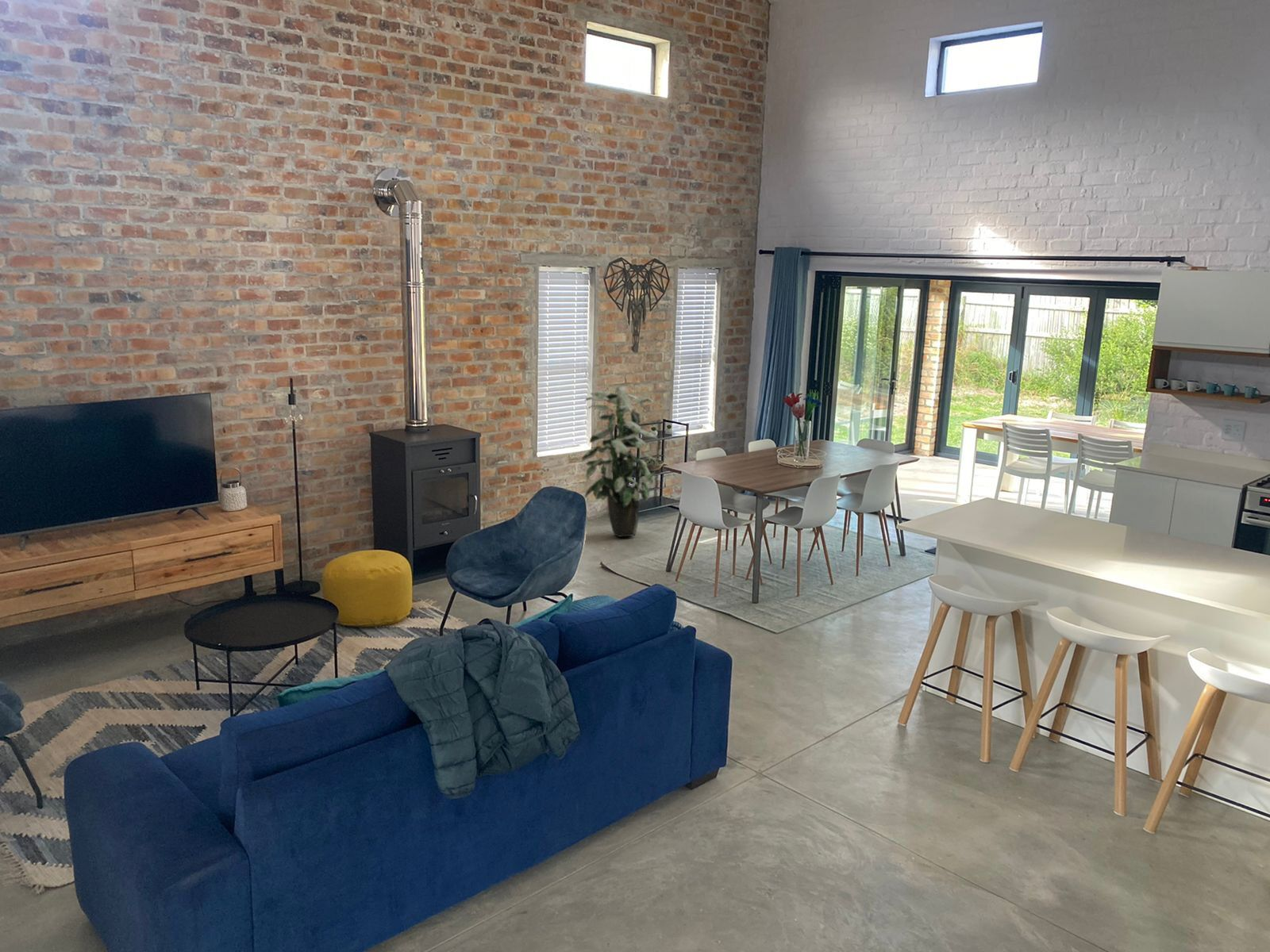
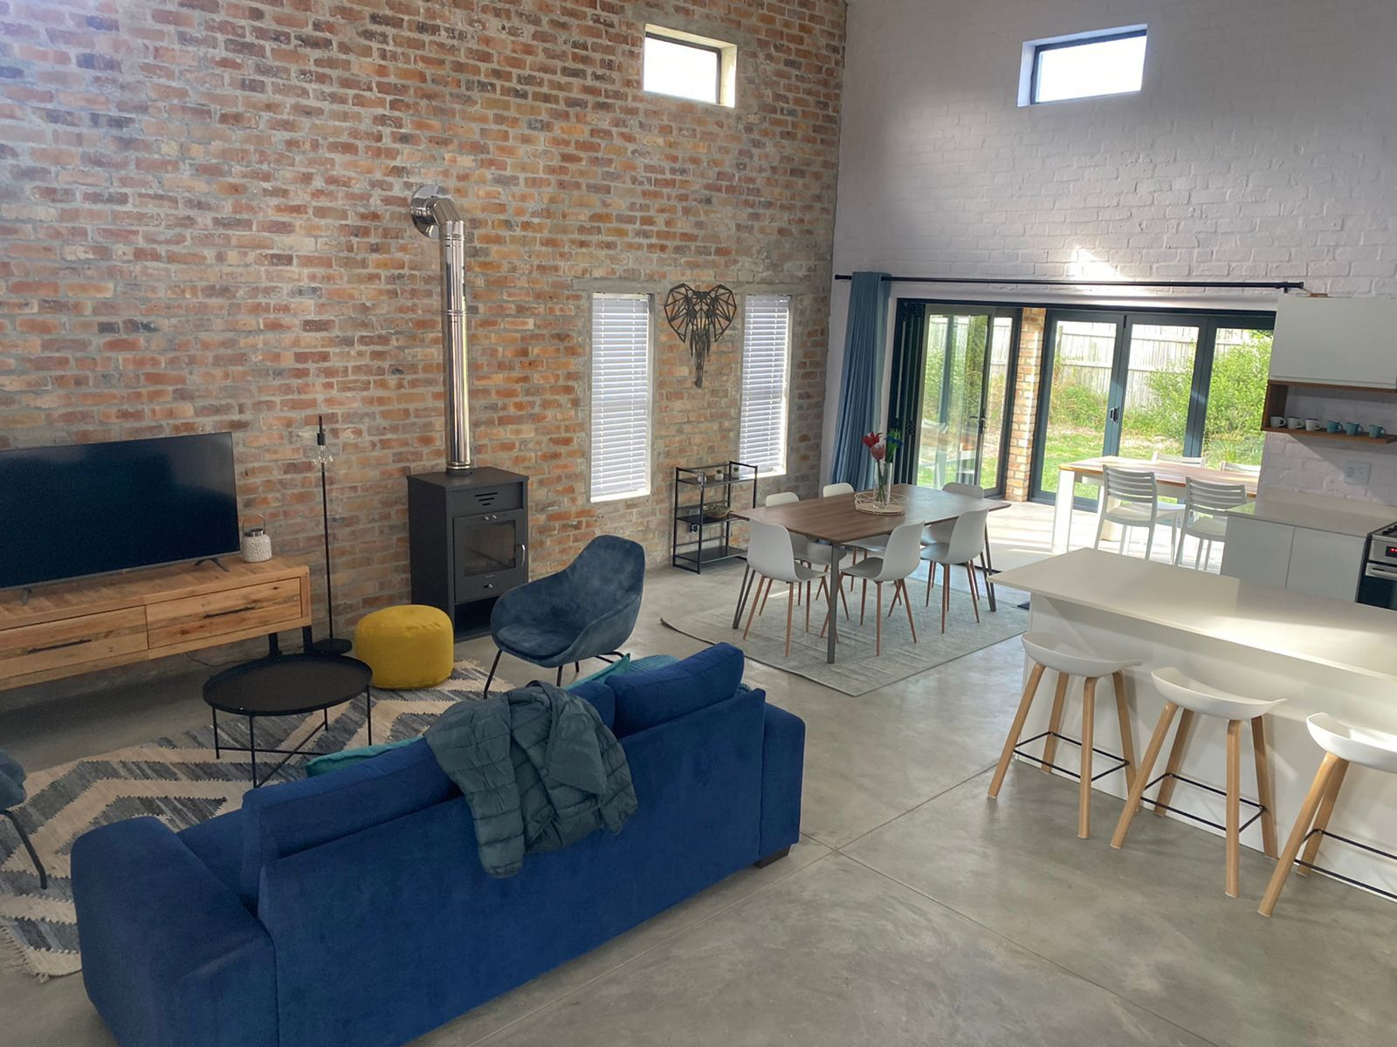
- indoor plant (619, 461)
